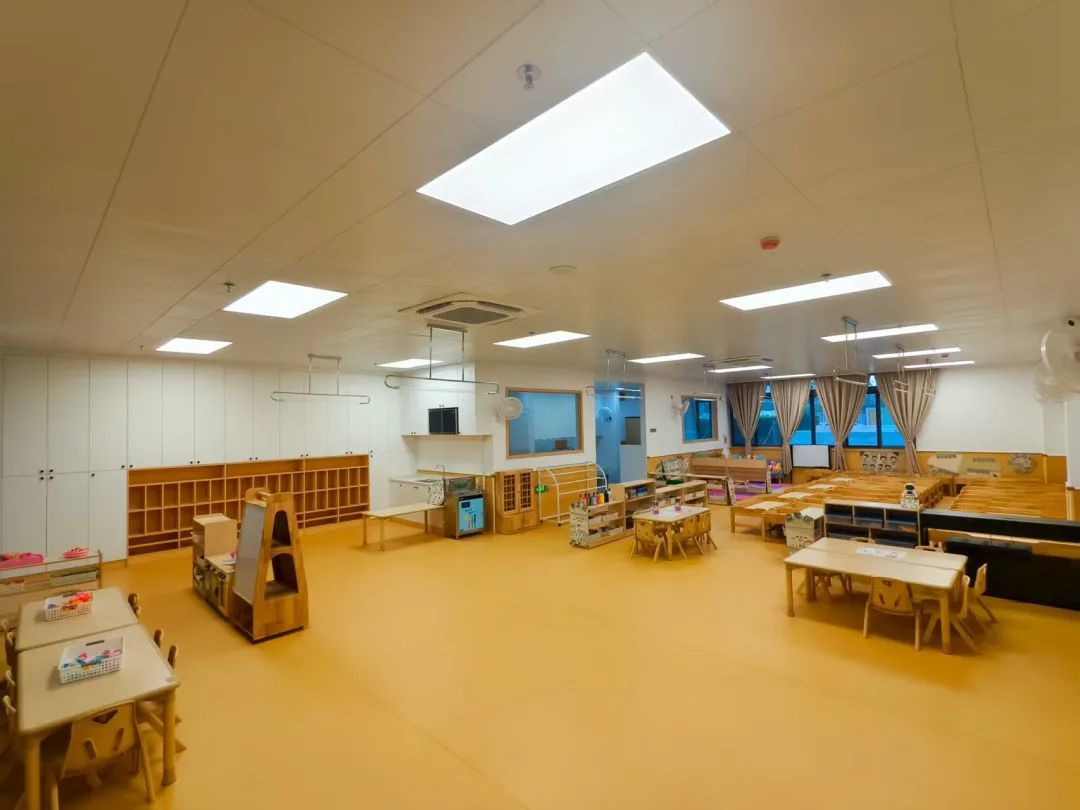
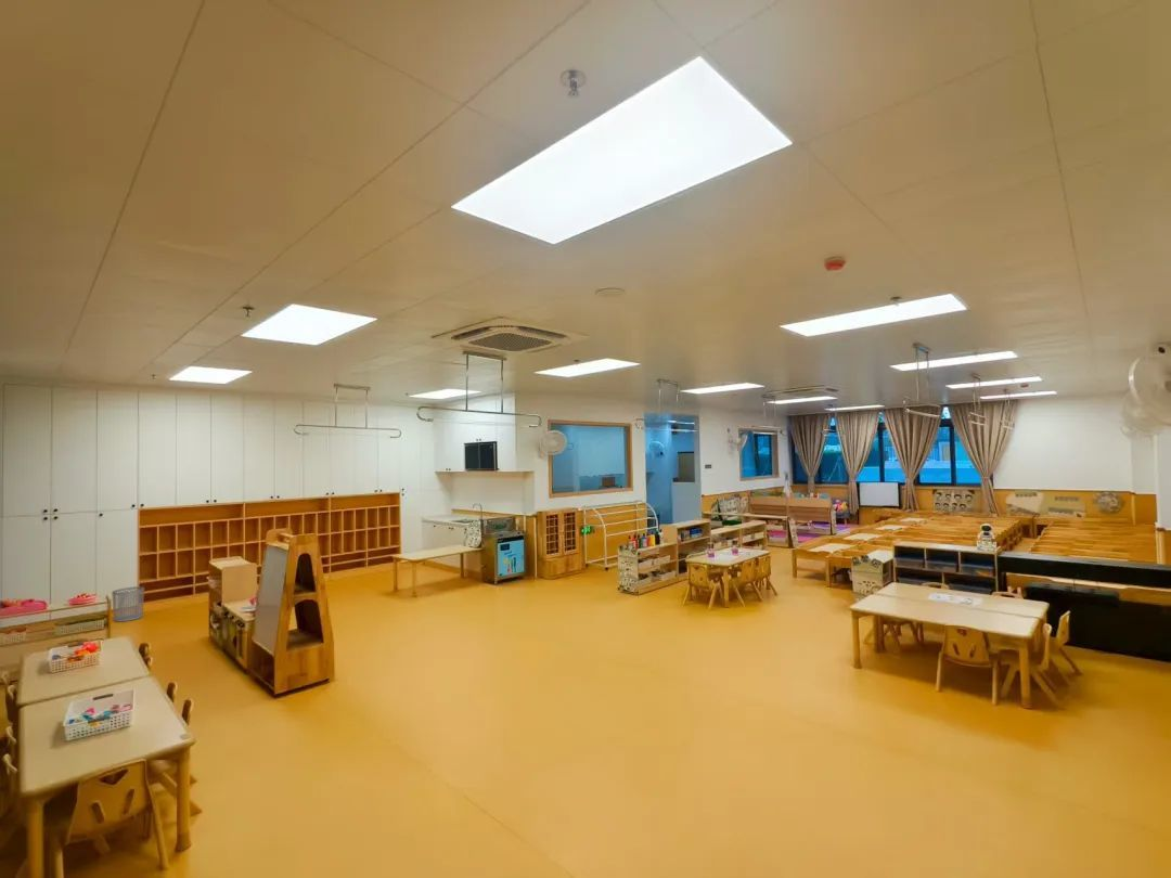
+ waste bin (128, 604)
